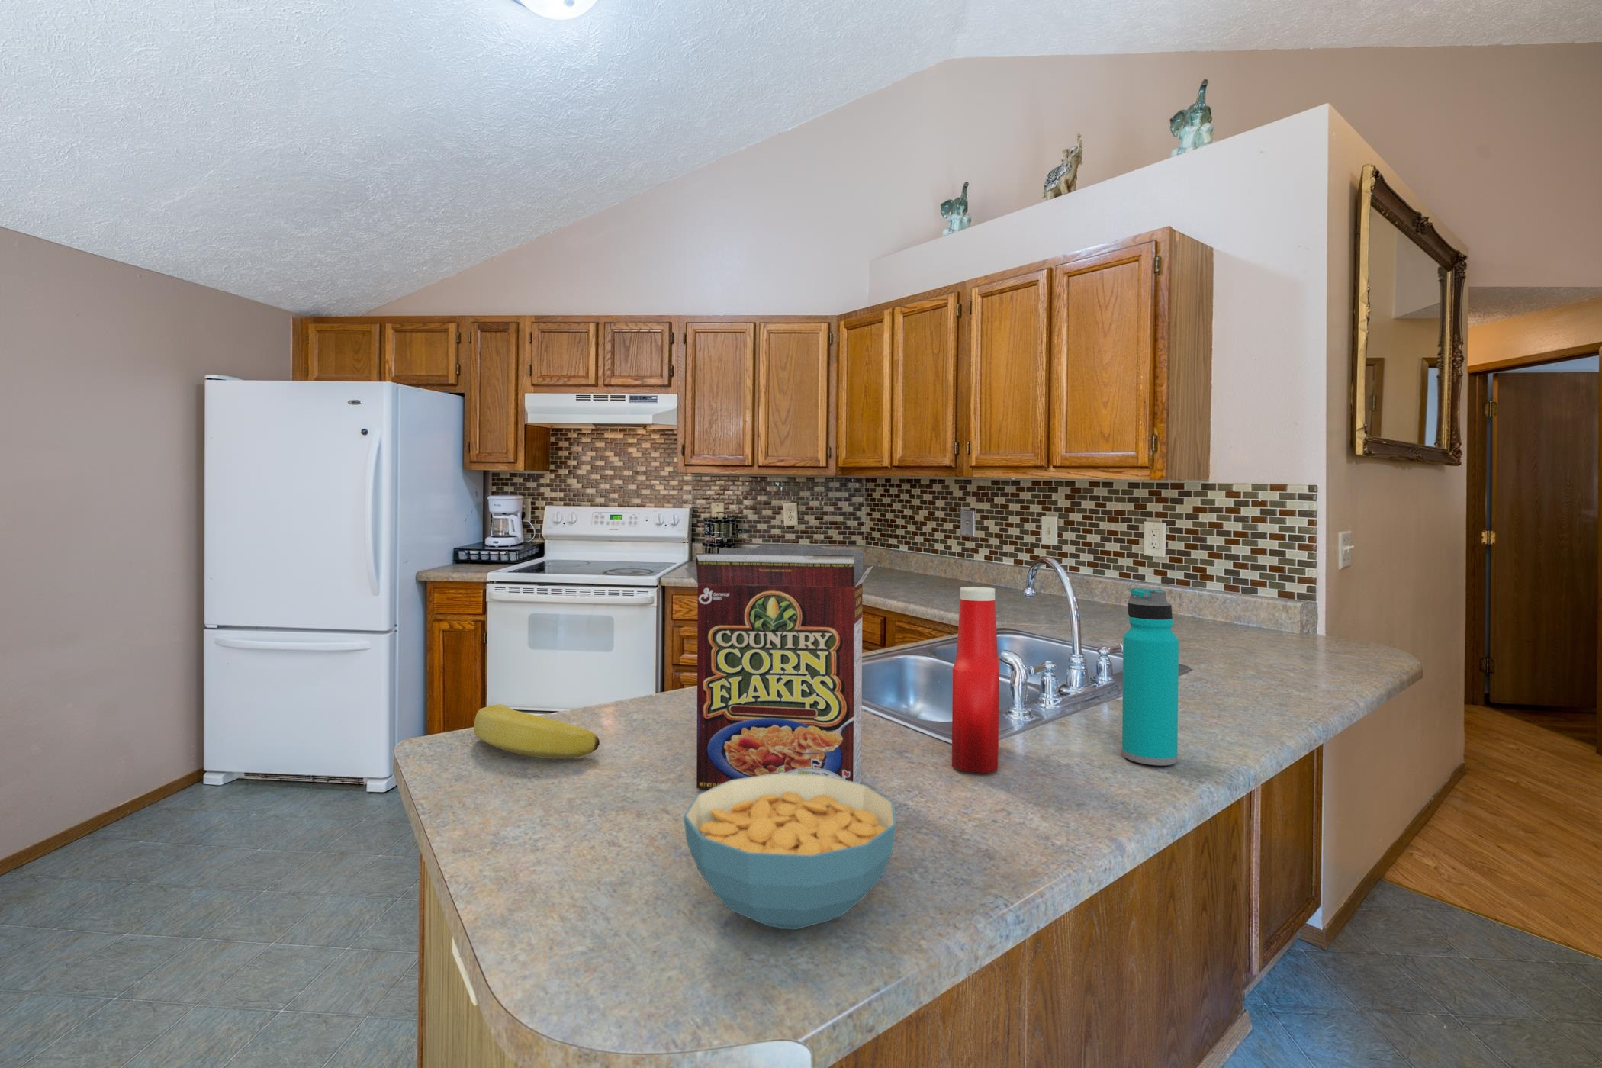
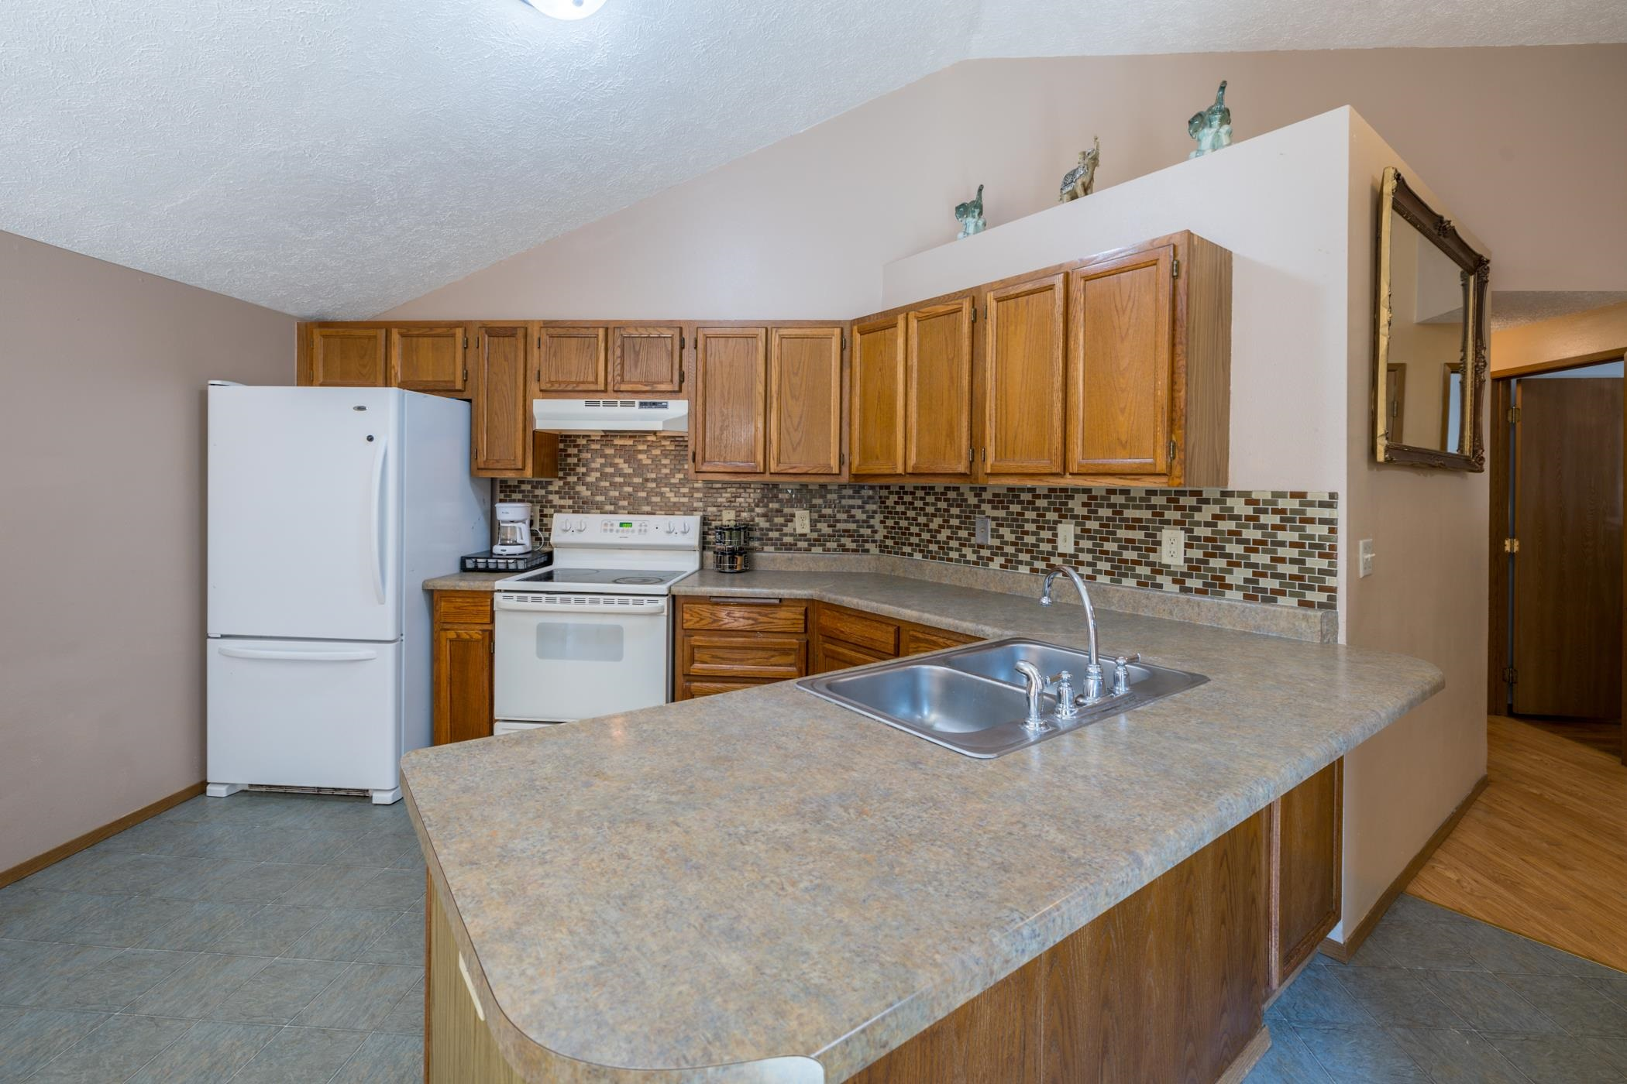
- banana (546, 721)
- water bottle (1149, 673)
- cereal box (778, 664)
- cereal bowl (790, 861)
- soap bottle (976, 672)
